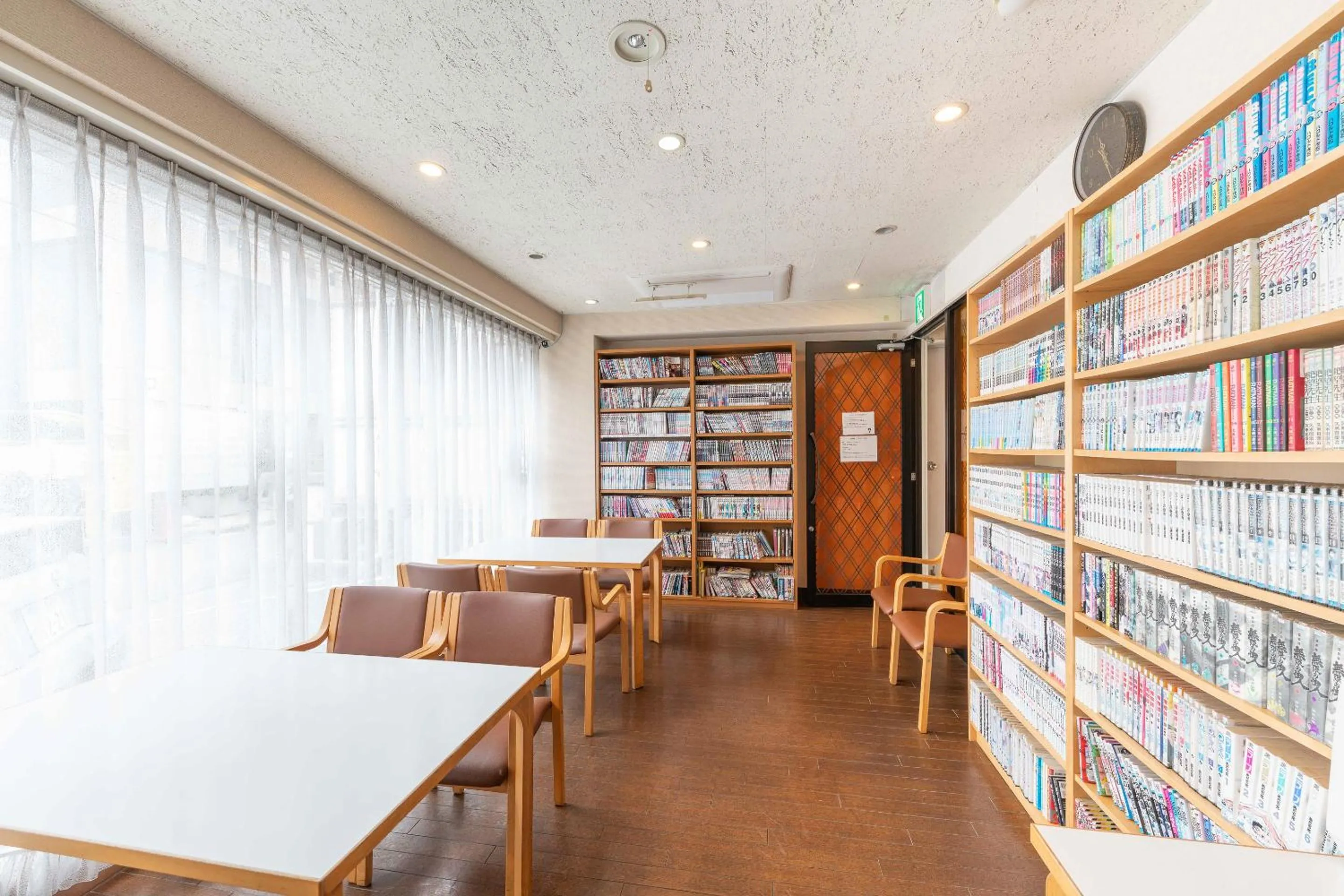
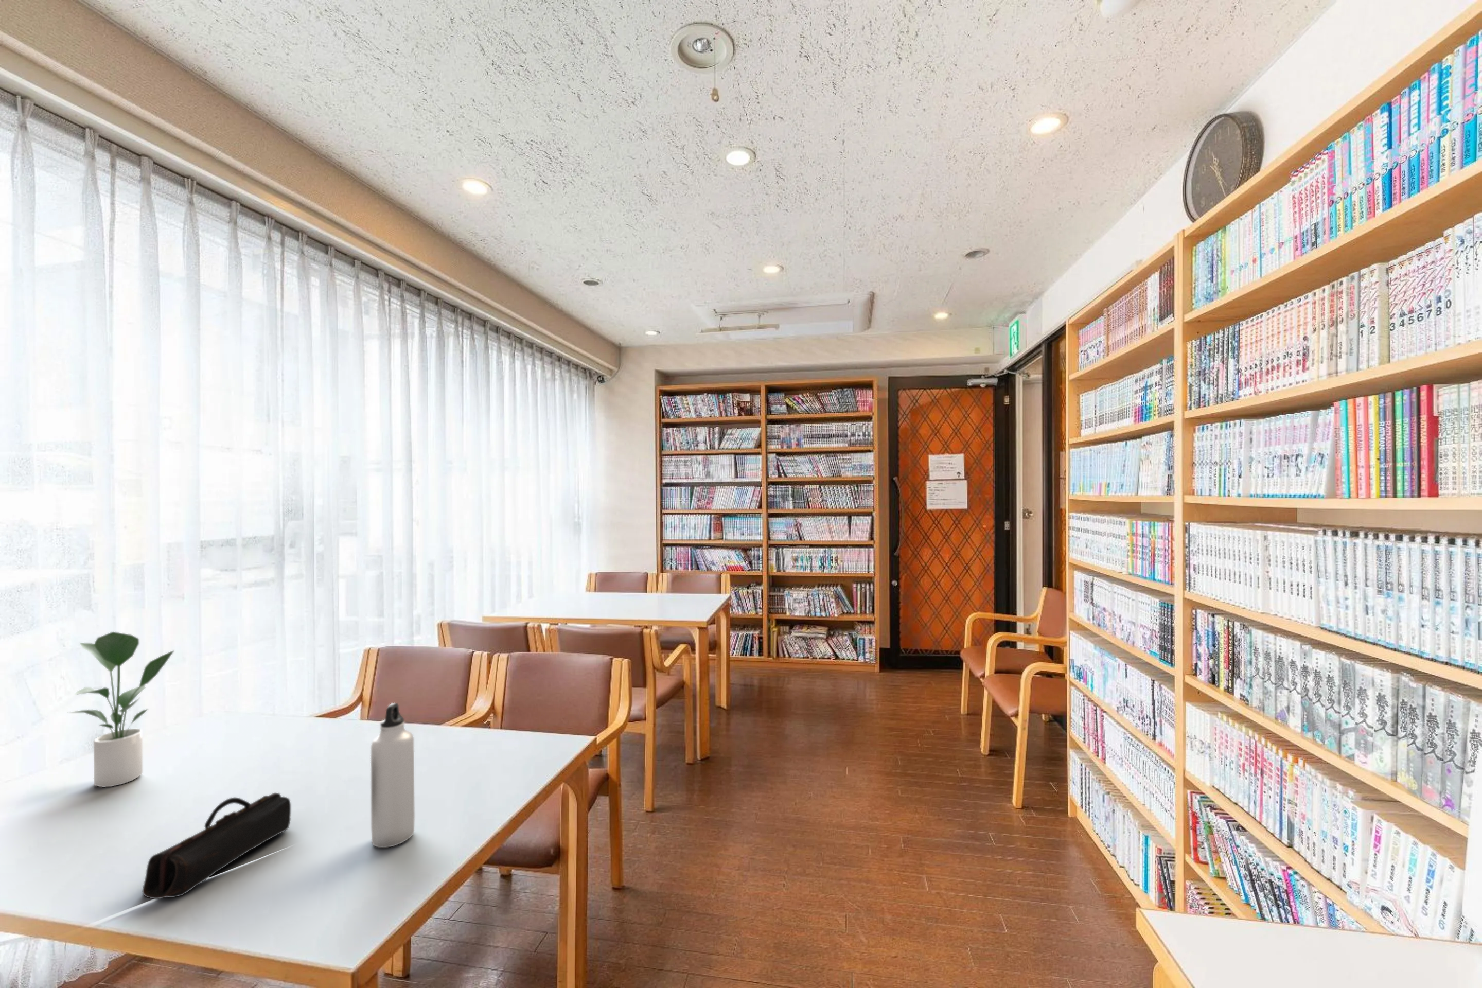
+ potted plant (124, 701)
+ pencil case (225, 830)
+ water bottle (393, 771)
